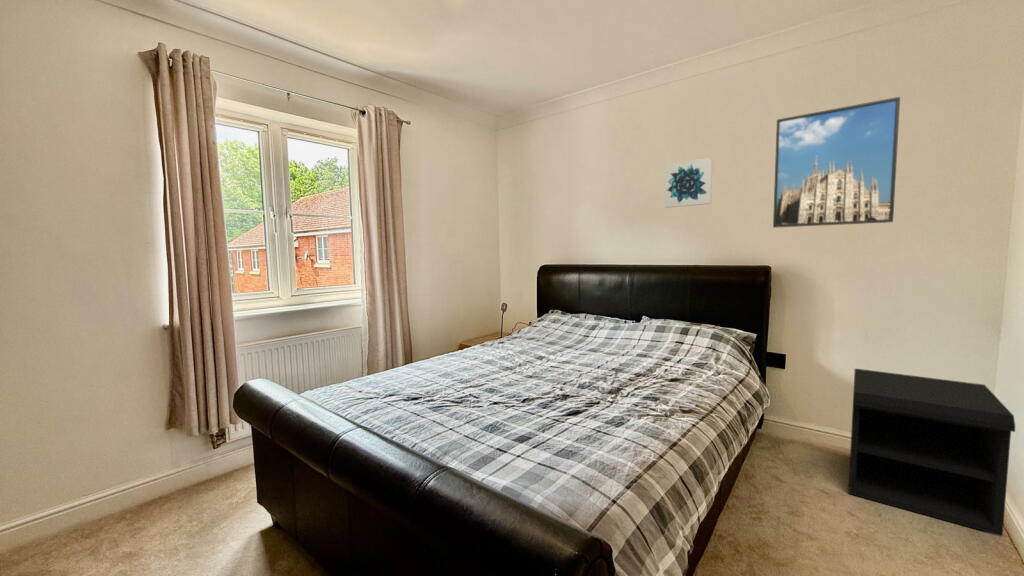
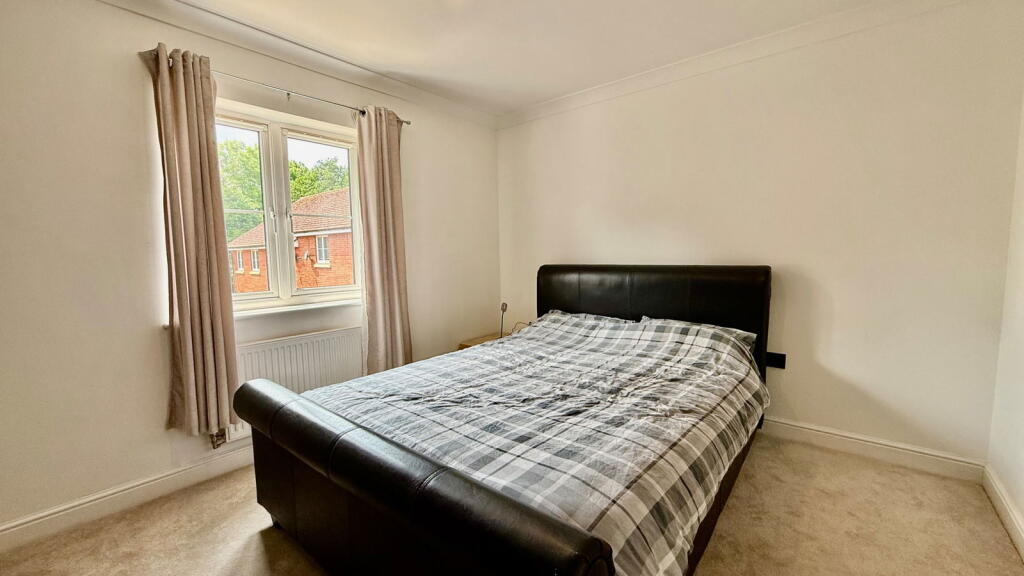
- nightstand (917, 440)
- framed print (831, 167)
- wall art (688, 183)
